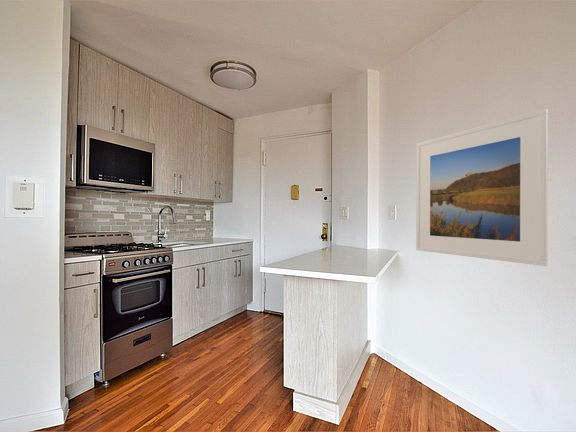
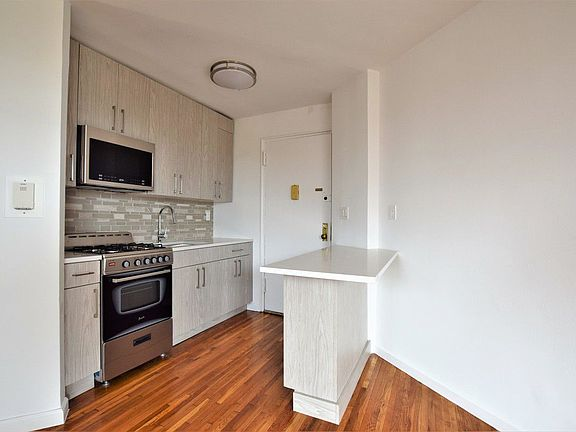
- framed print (469, 192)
